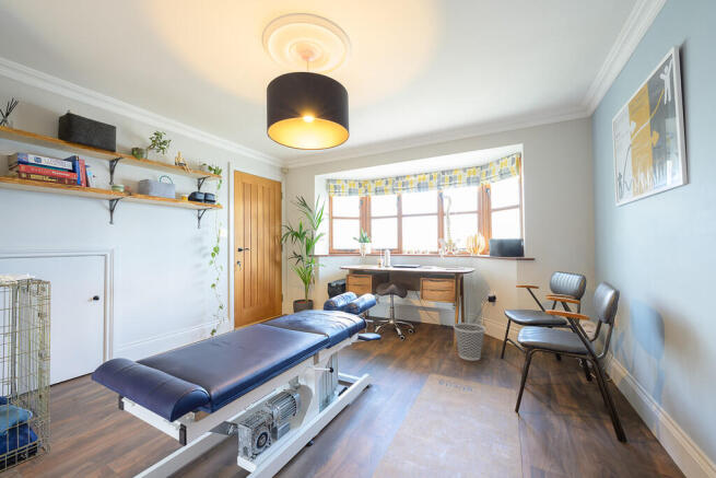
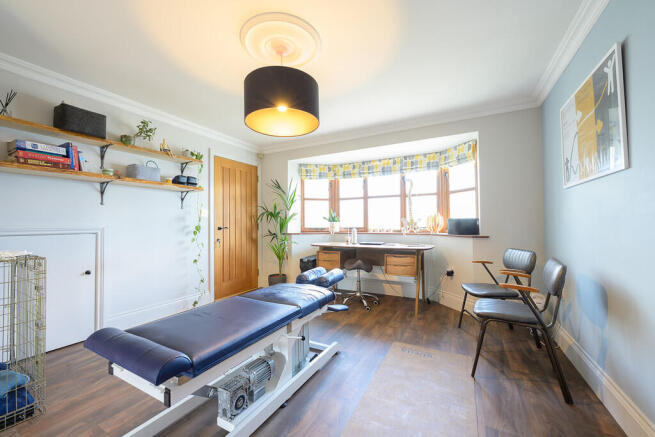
- wastebasket (469, 341)
